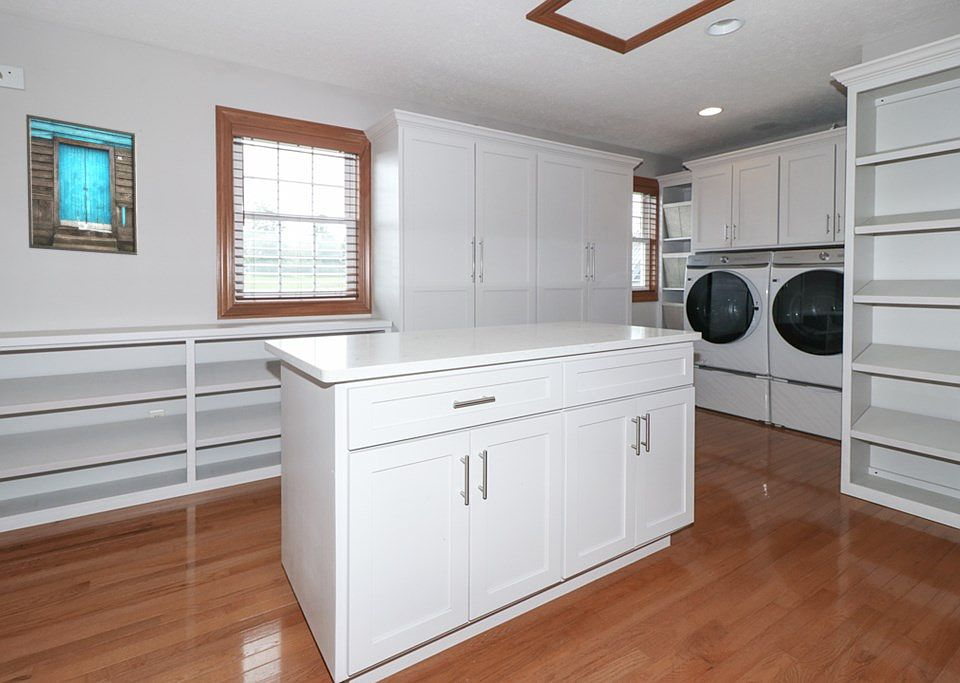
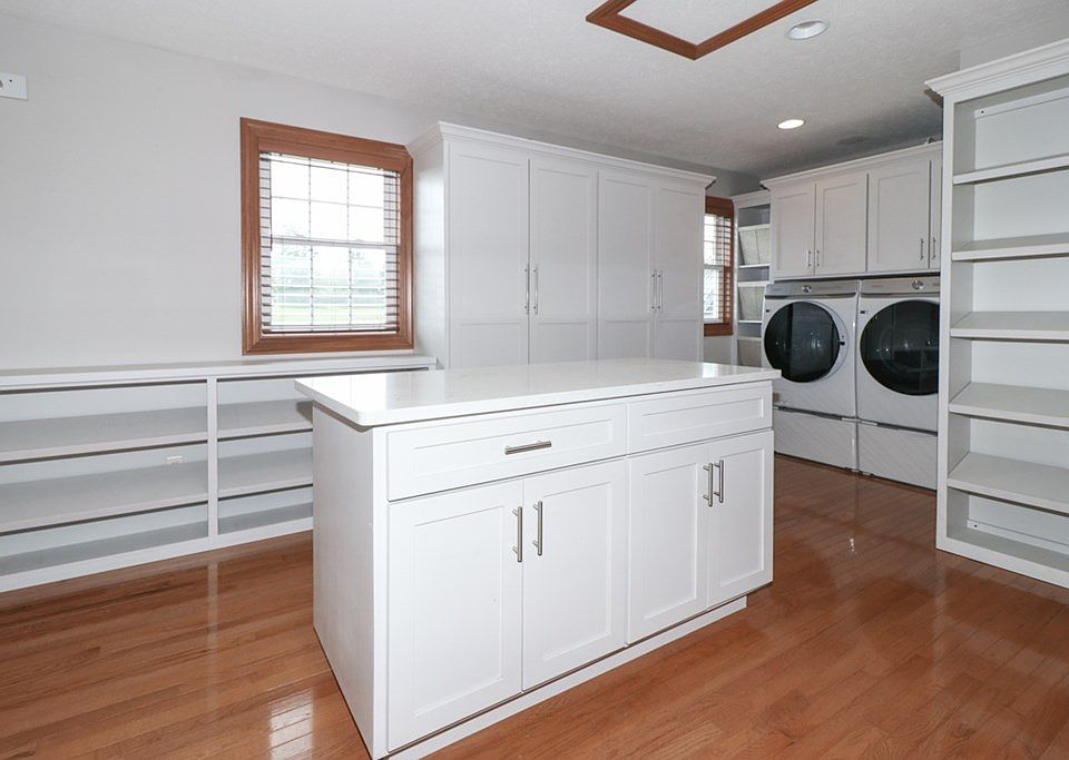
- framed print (84, 188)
